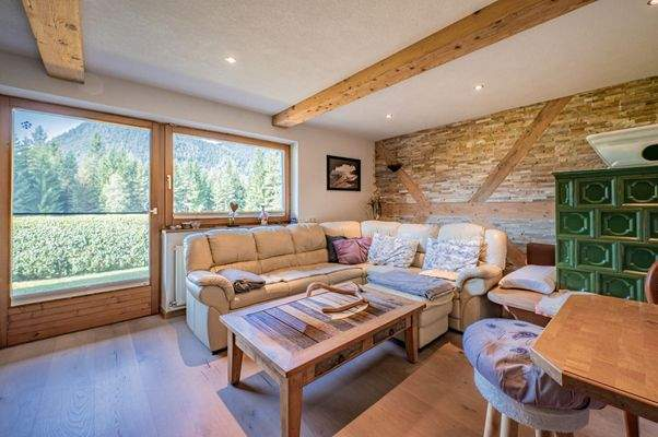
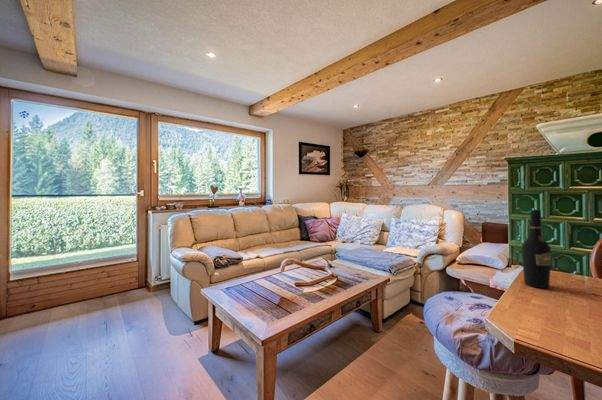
+ wine bottle (536, 247)
